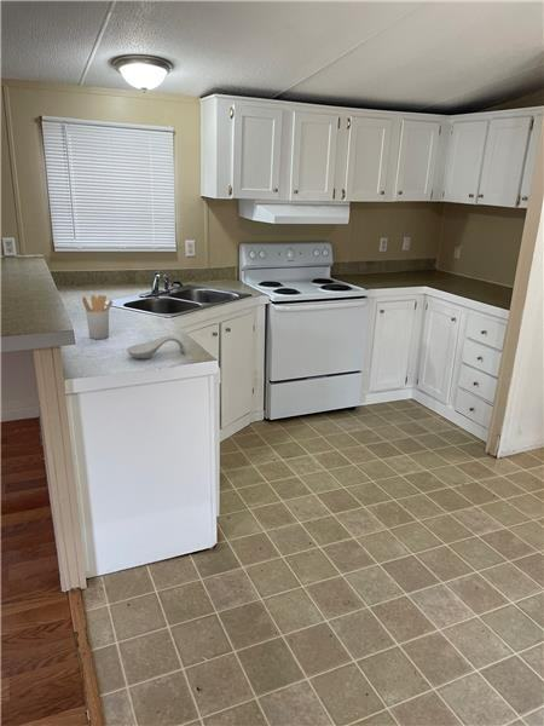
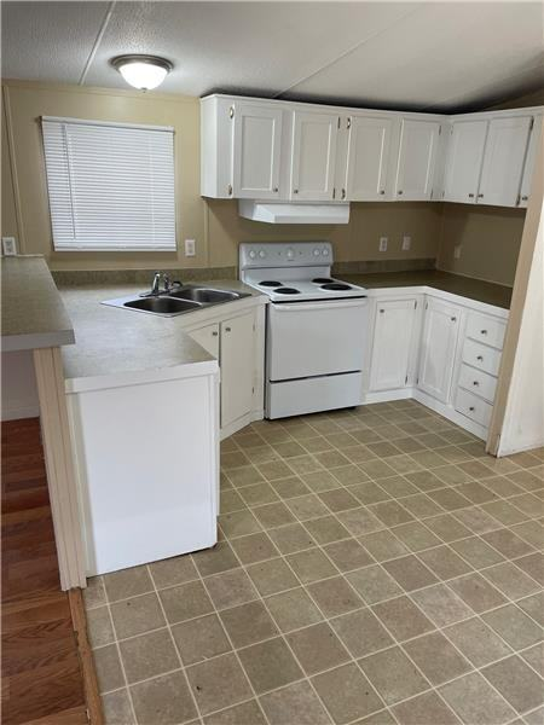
- utensil holder (98, 315)
- spoon rest (156, 346)
